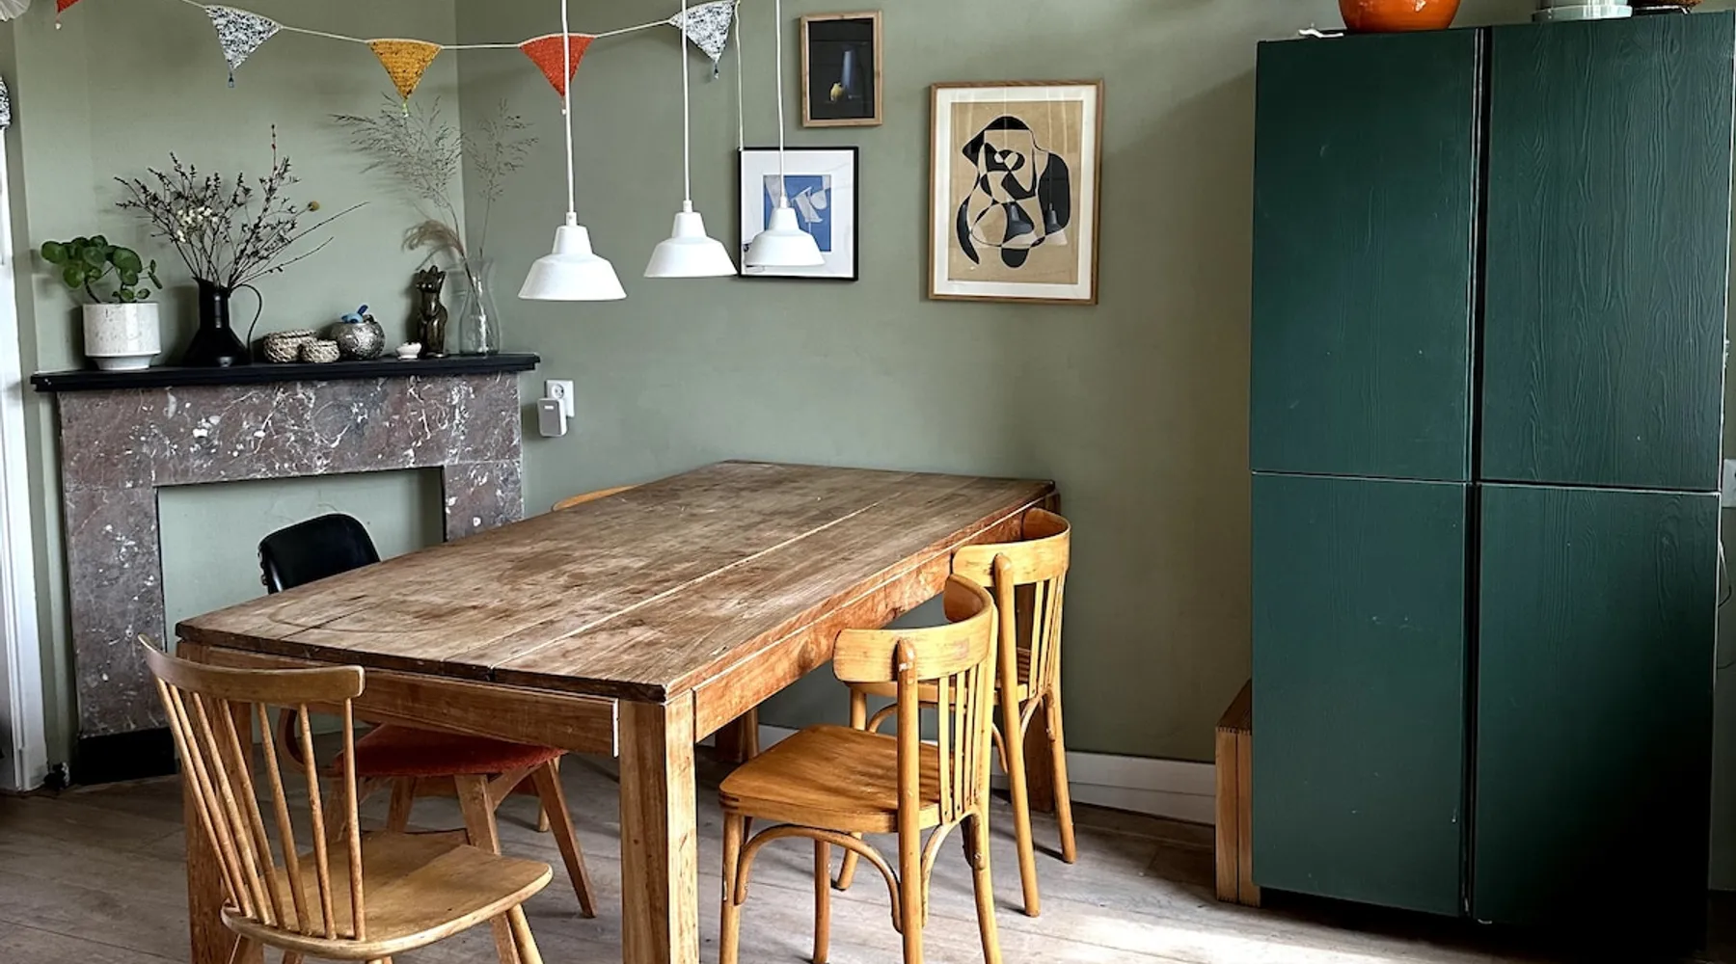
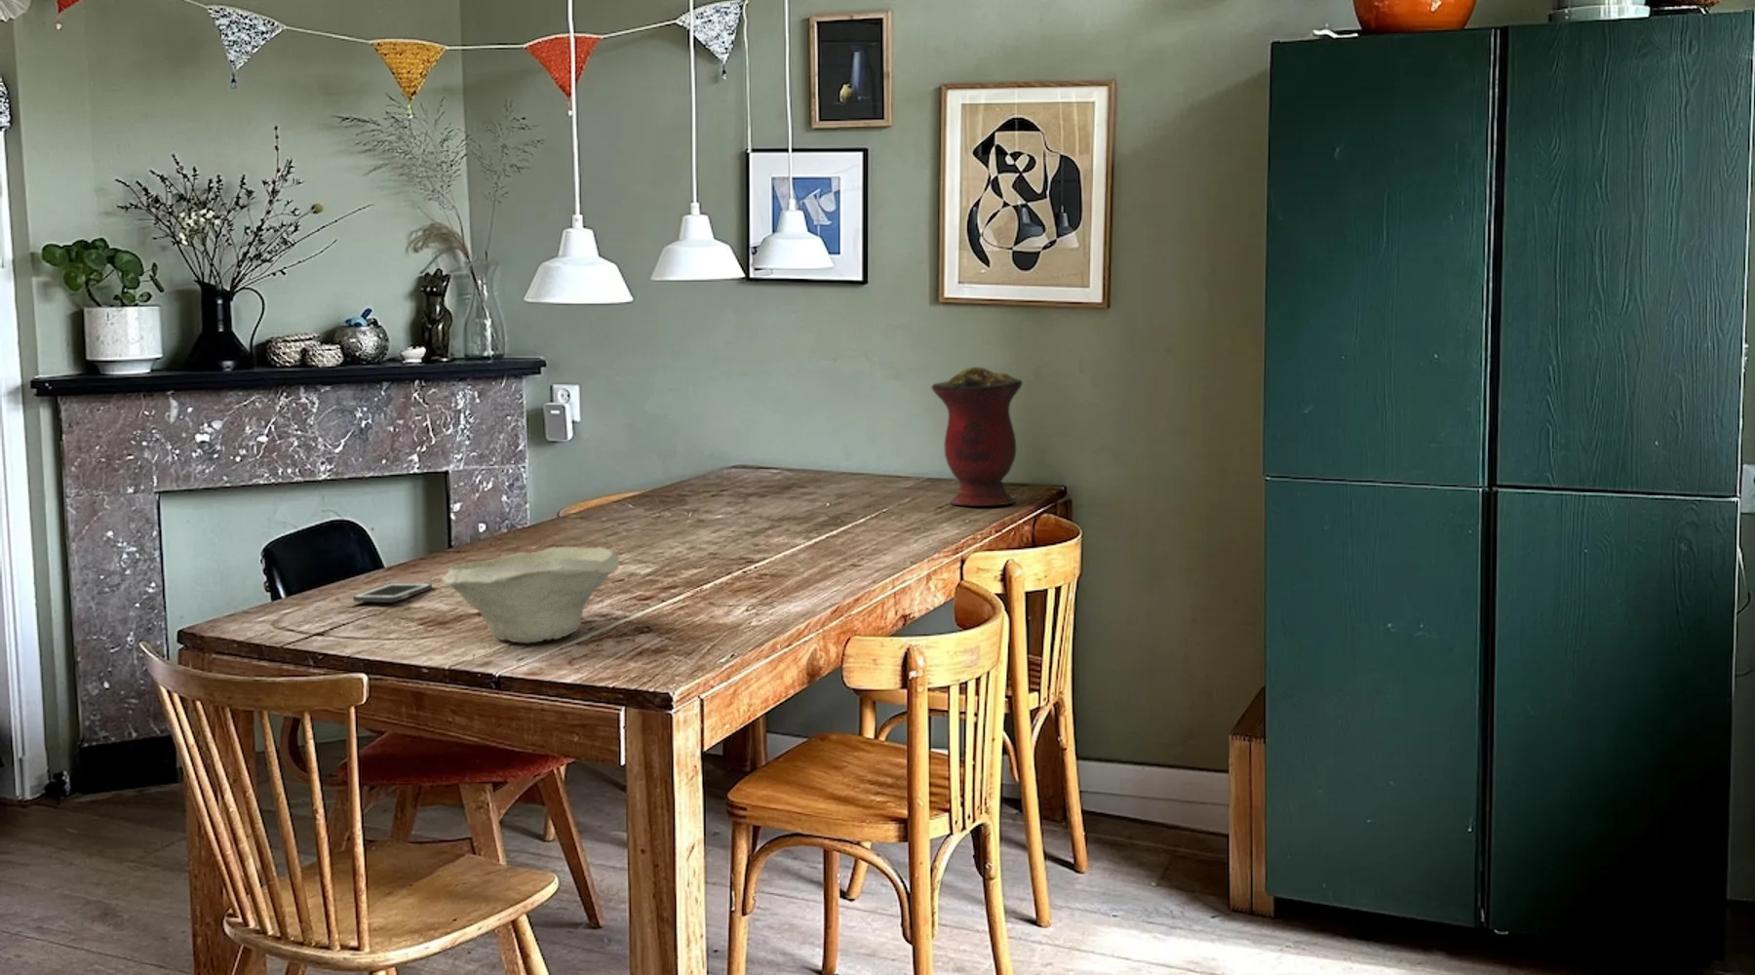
+ cell phone (393, 592)
+ bowl (532, 593)
+ vase (977, 435)
